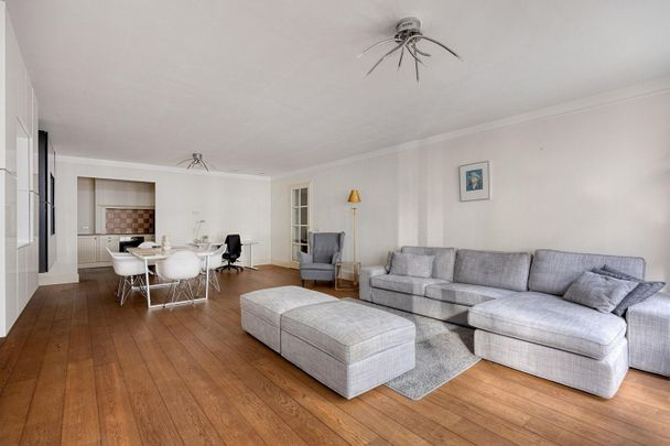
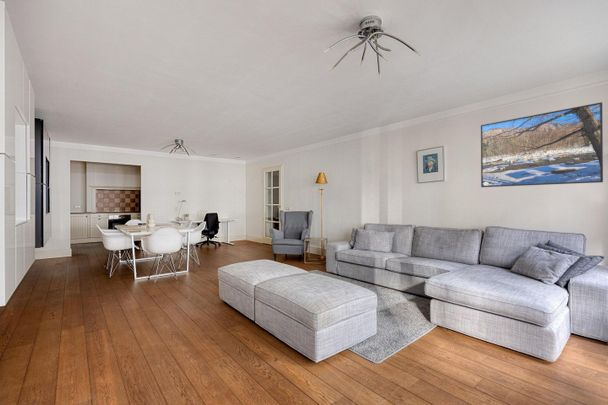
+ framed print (534, 150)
